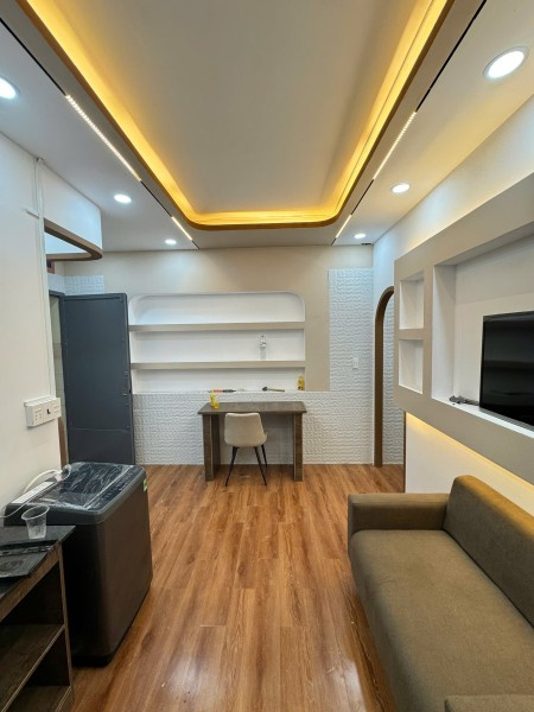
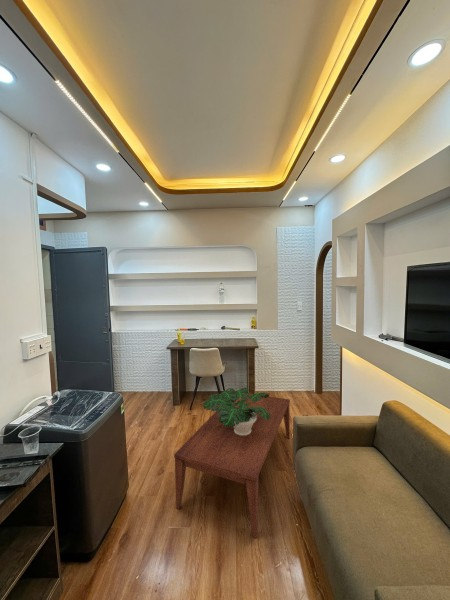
+ potted plant (243, 412)
+ coffee table (243, 444)
